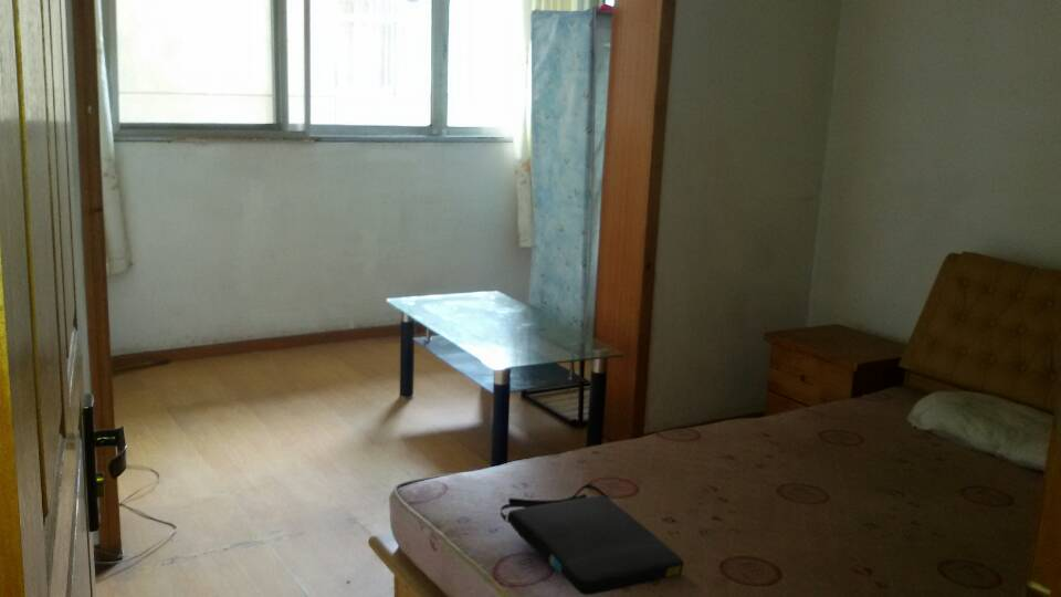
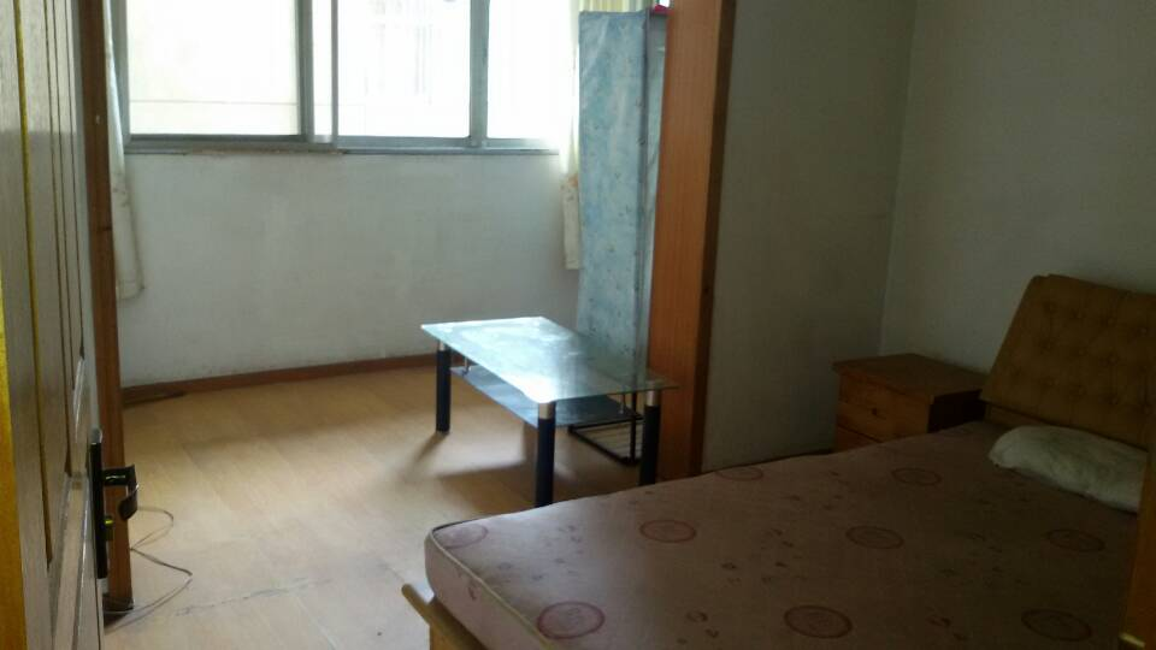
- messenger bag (586, 534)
